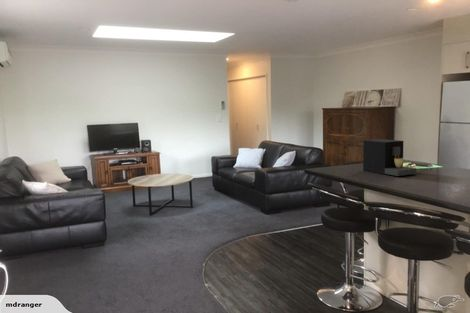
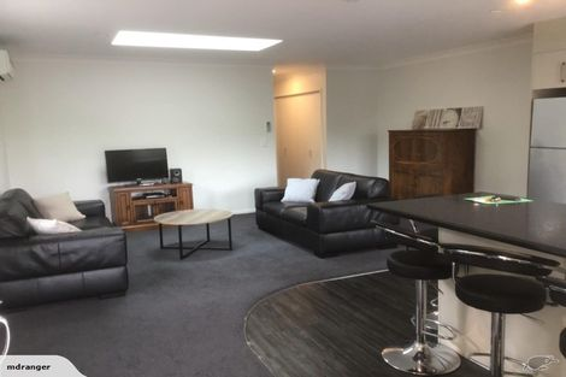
- coffee maker (388, 156)
